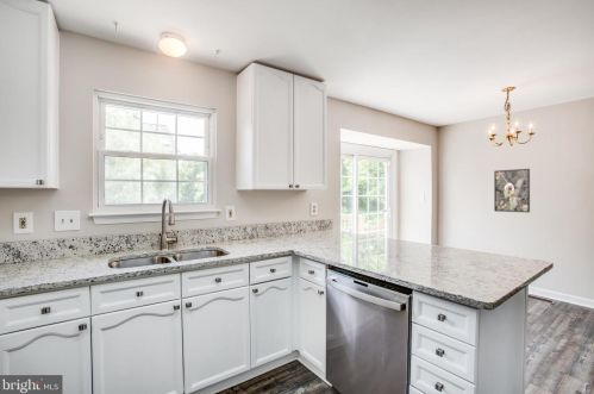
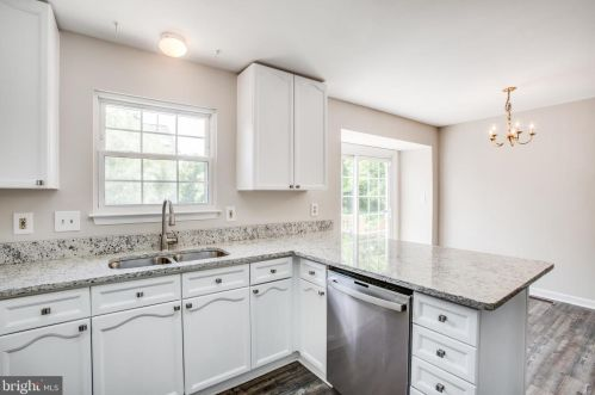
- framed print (511, 190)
